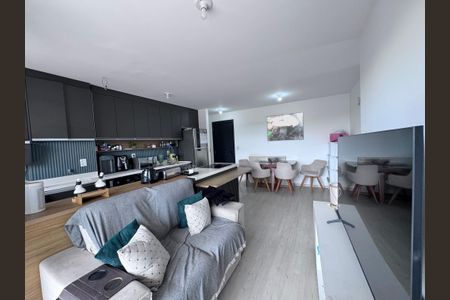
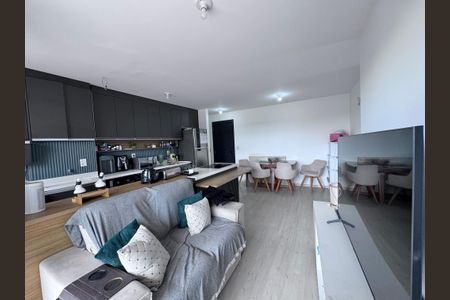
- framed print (284, 127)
